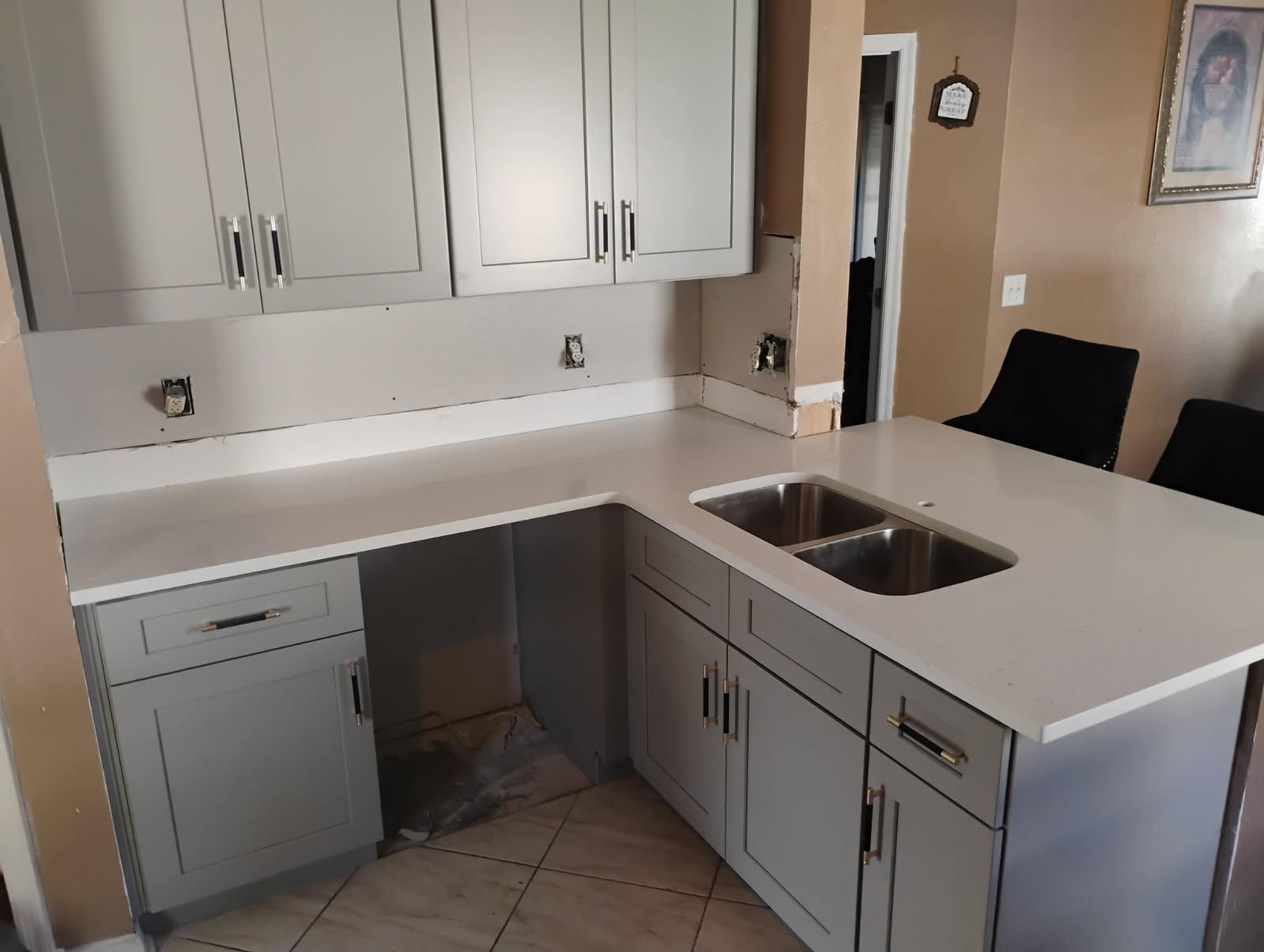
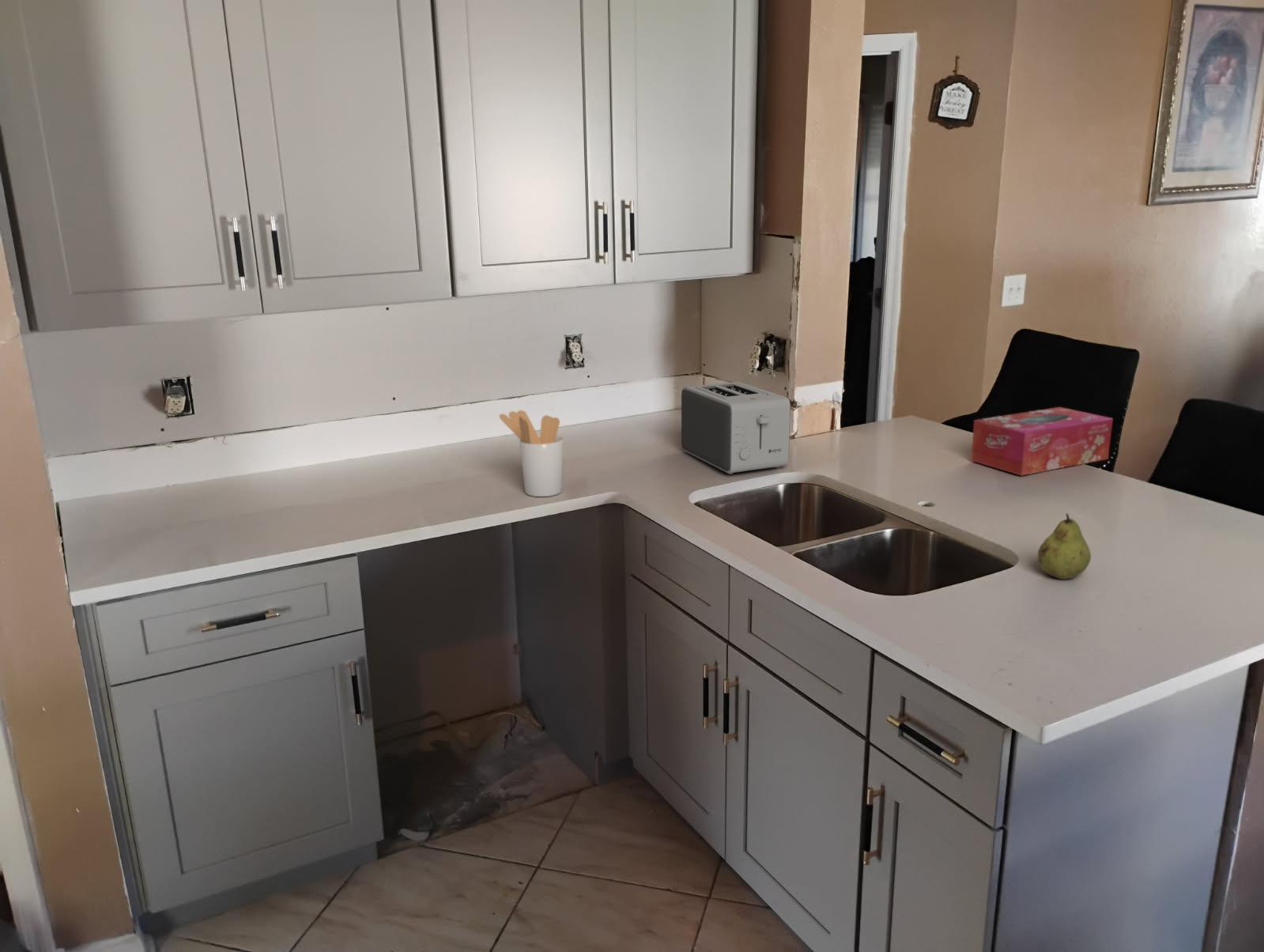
+ fruit (1065, 544)
+ utensil holder (533, 451)
+ toaster (736, 427)
+ tissue box (1041, 440)
